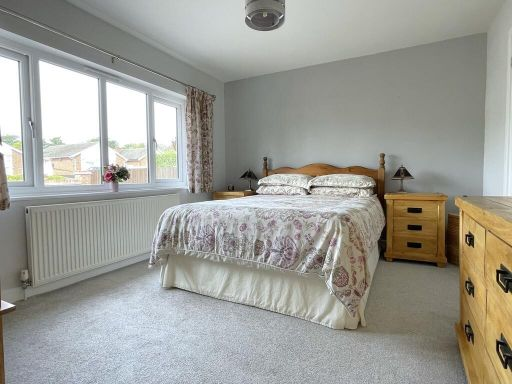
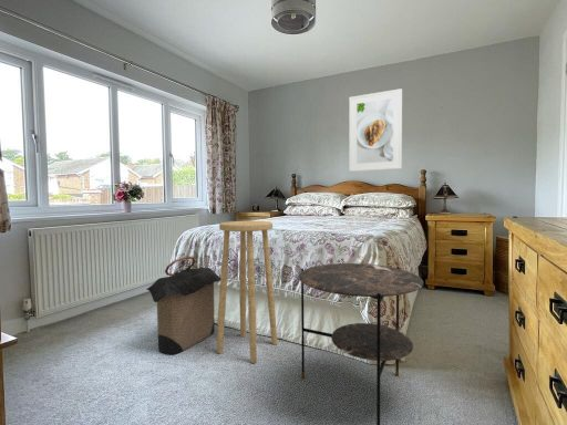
+ side table (355, 334)
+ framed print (374, 132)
+ stool (248, 286)
+ laundry hamper (186, 296)
